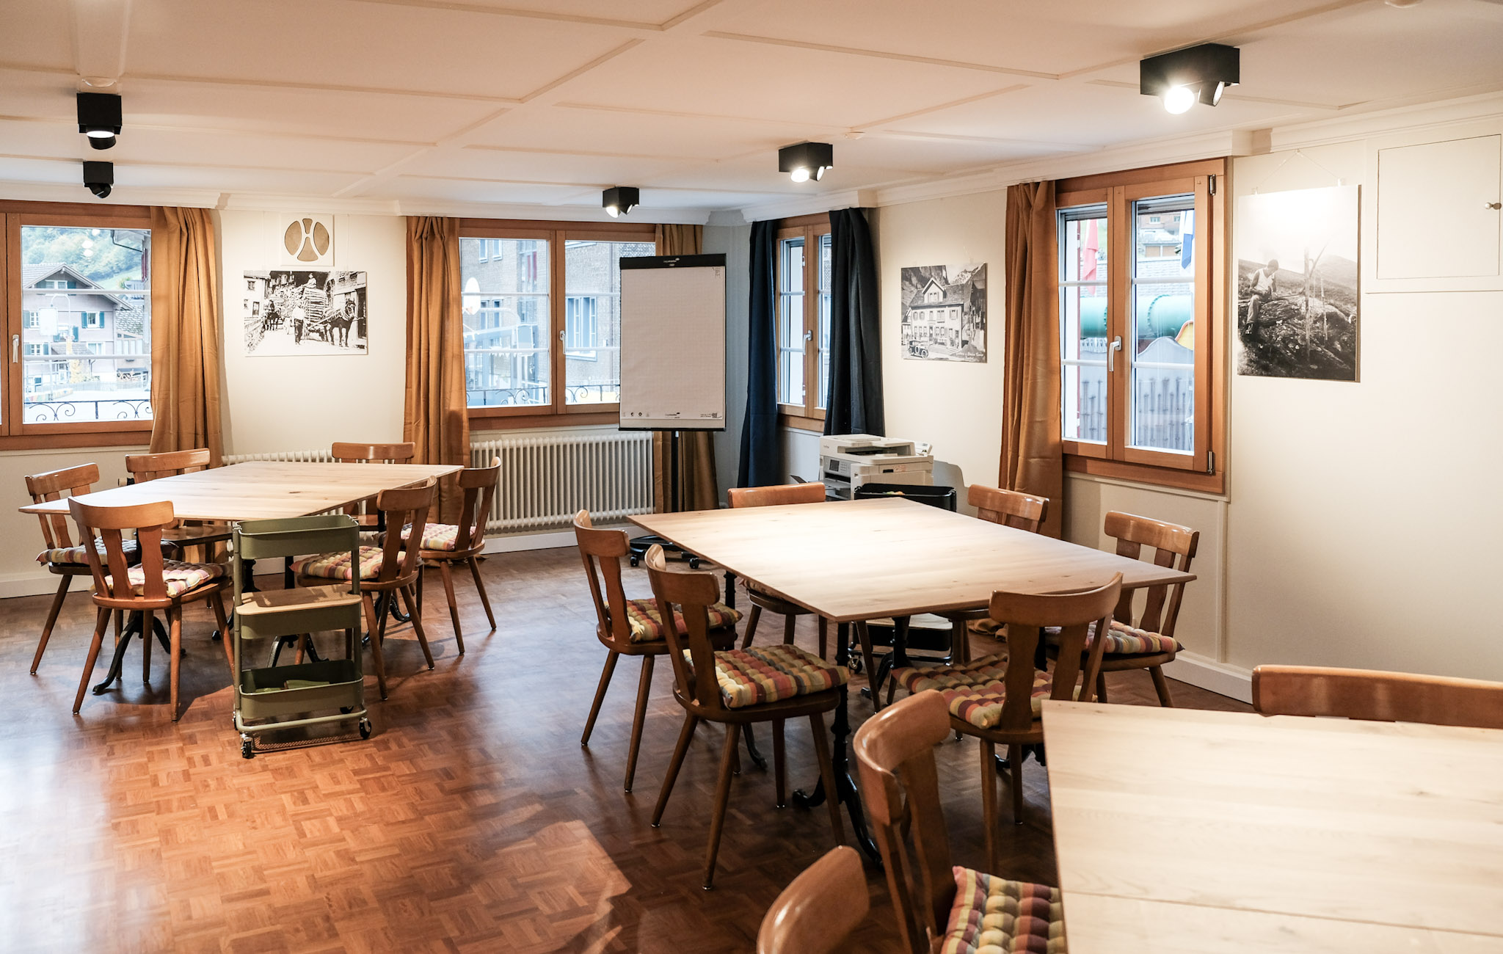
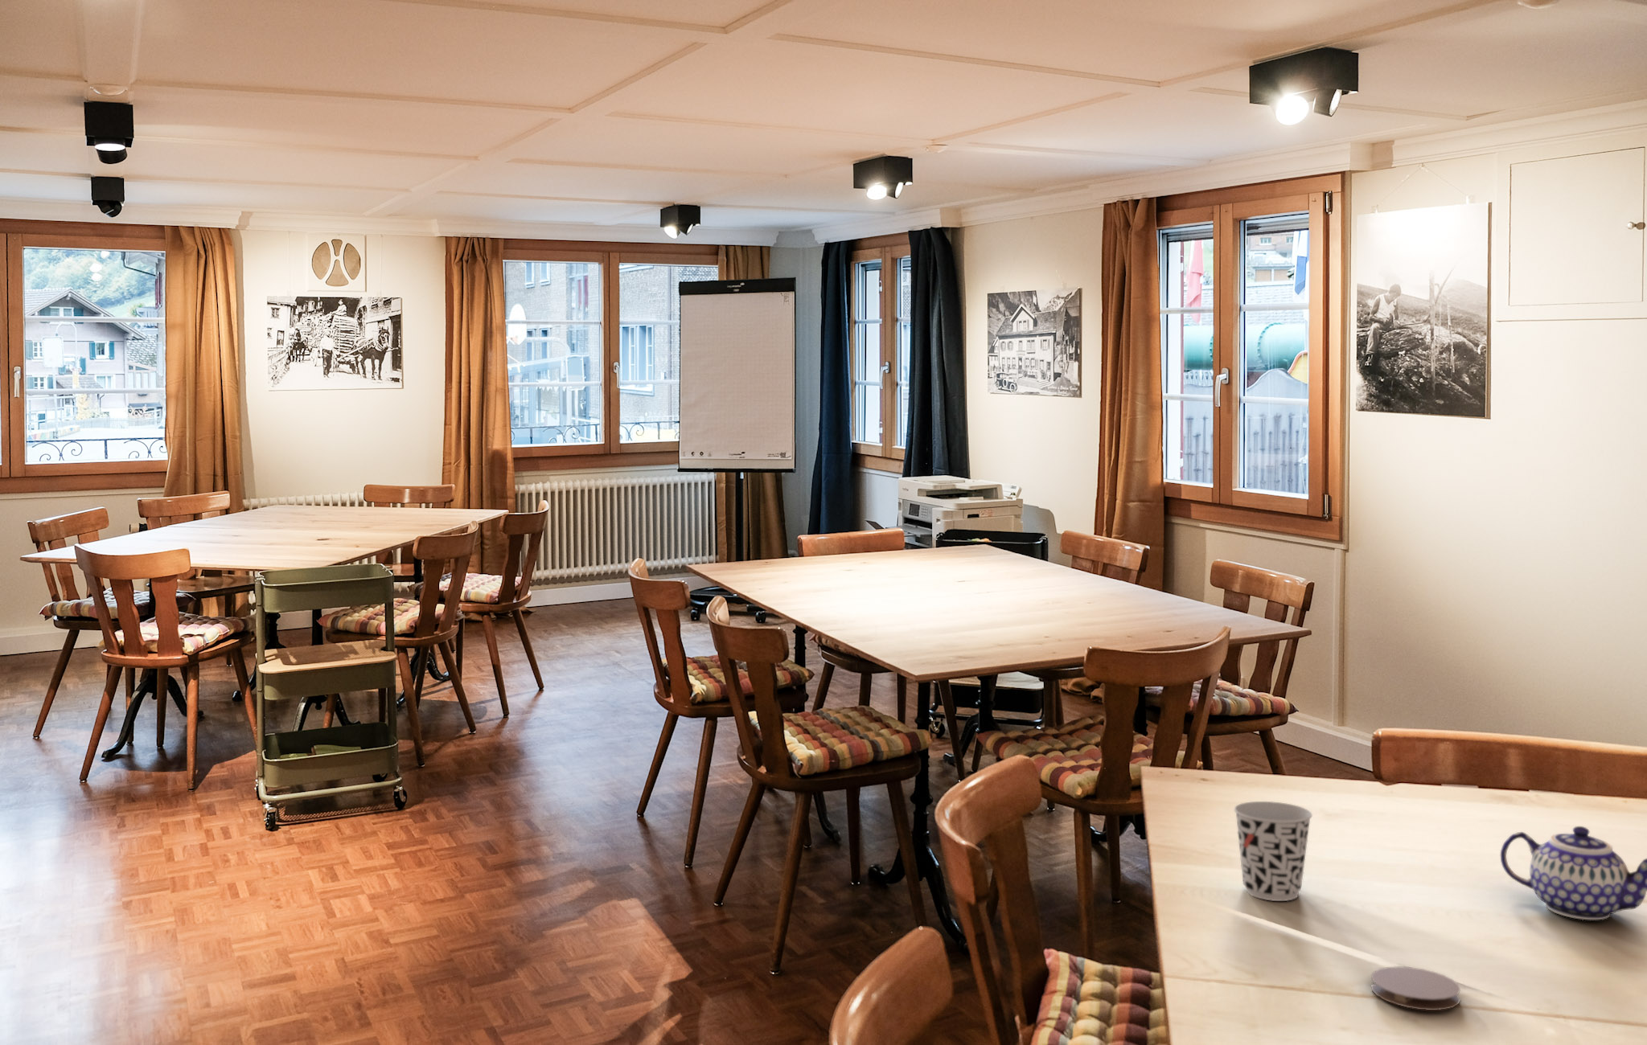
+ cup (1272, 852)
+ teapot (1577, 867)
+ coaster (1414, 987)
